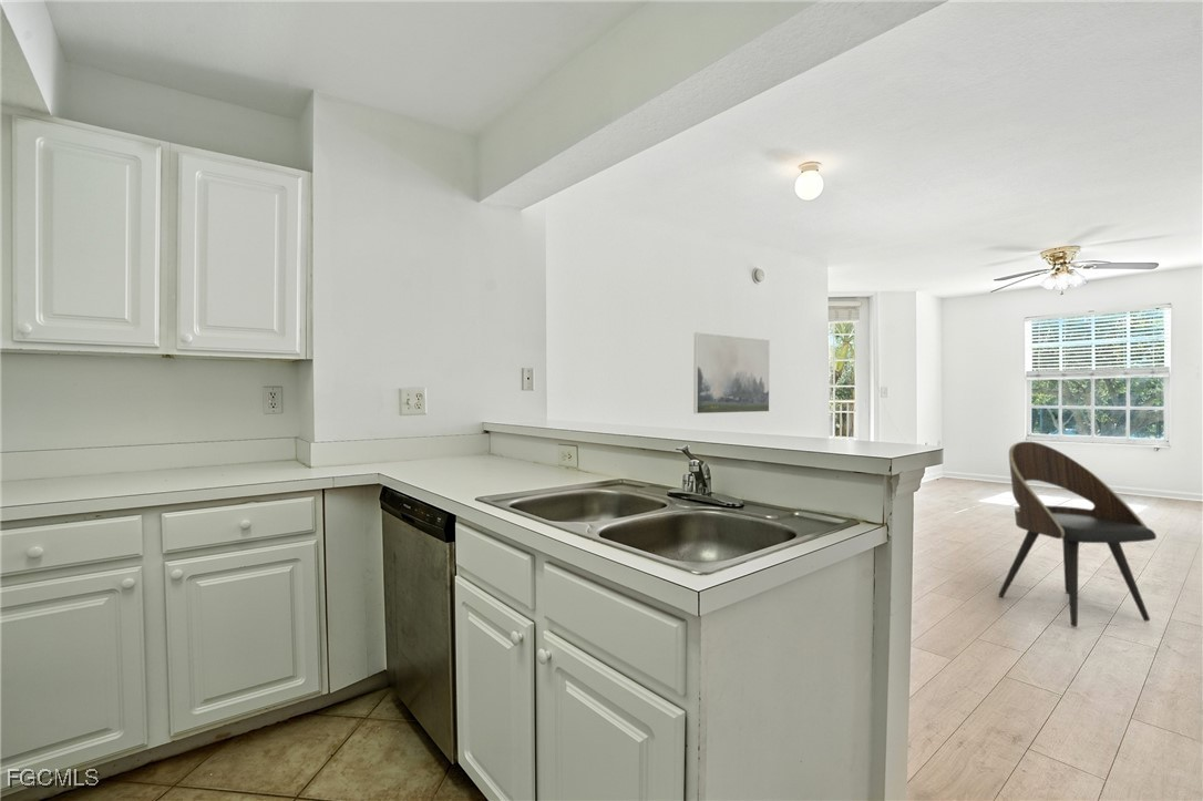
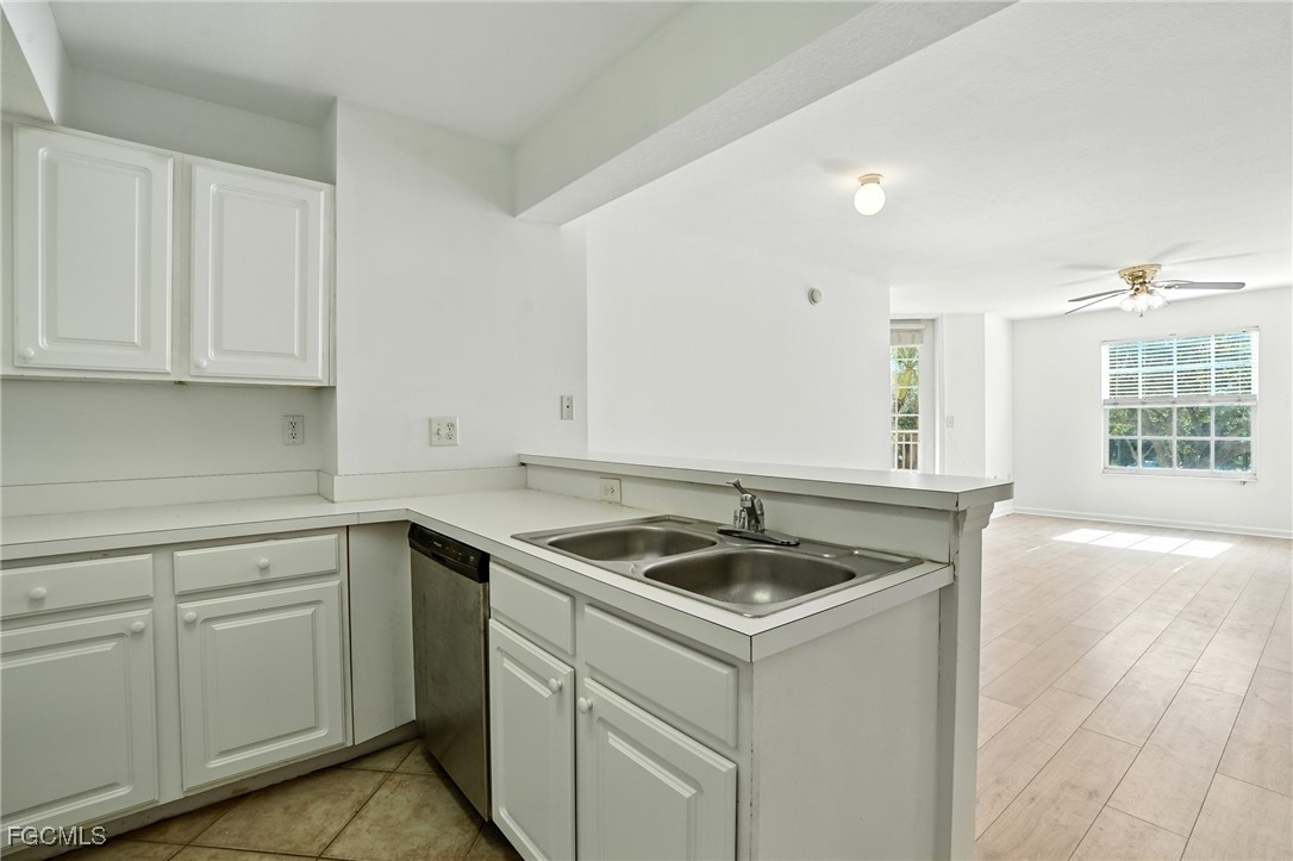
- dining chair (1070, 526)
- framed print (733, 374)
